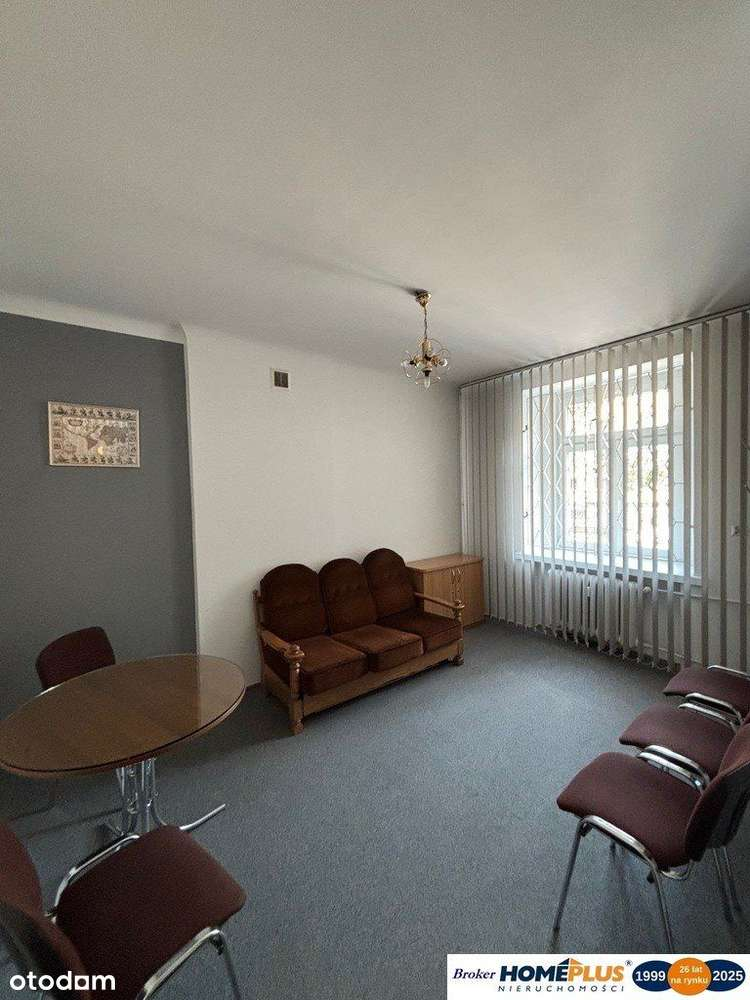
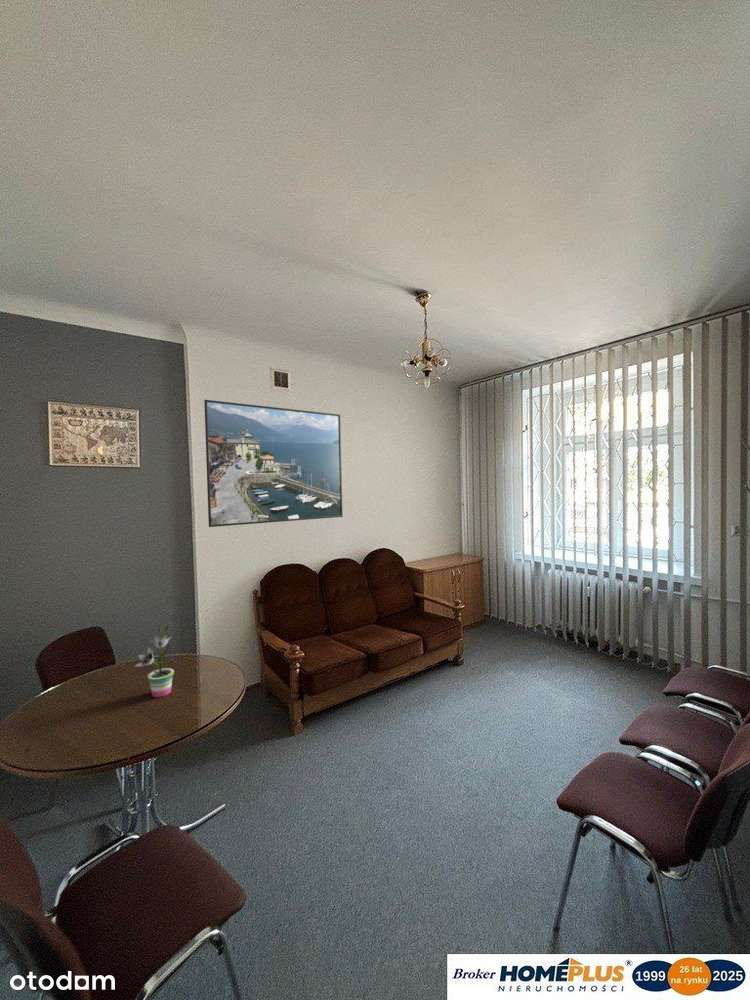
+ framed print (281, 465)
+ potted plant (153, 658)
